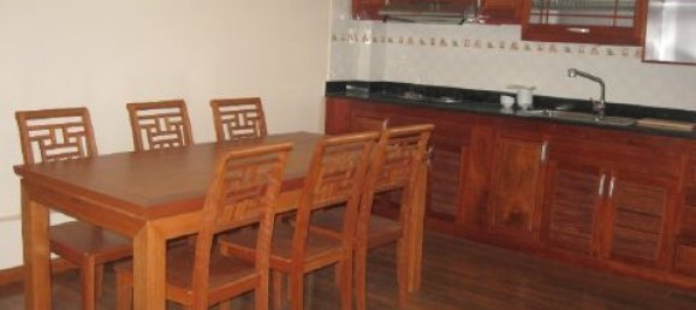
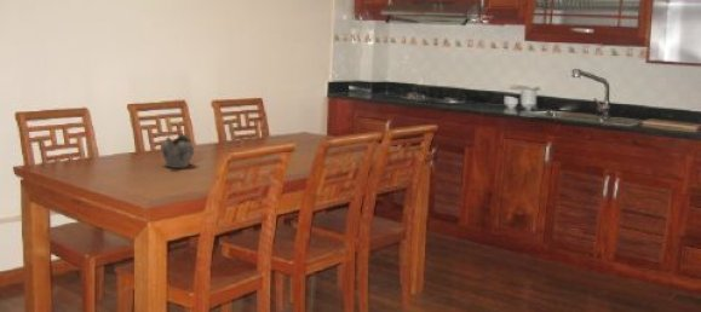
+ teapot (176, 151)
